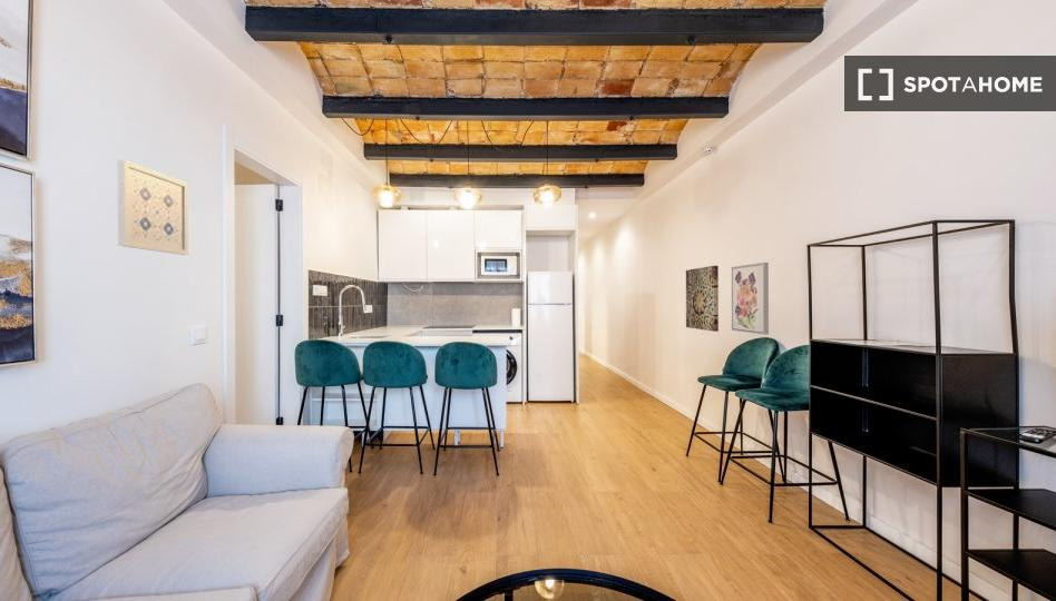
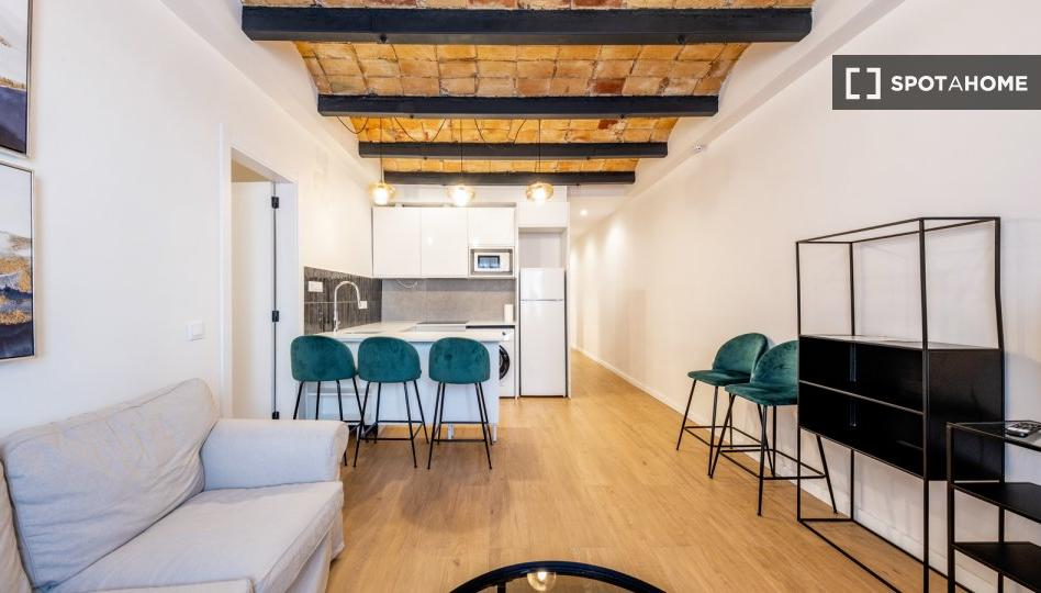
- wall art (701, 298)
- wall art (749, 298)
- wall art (156, 211)
